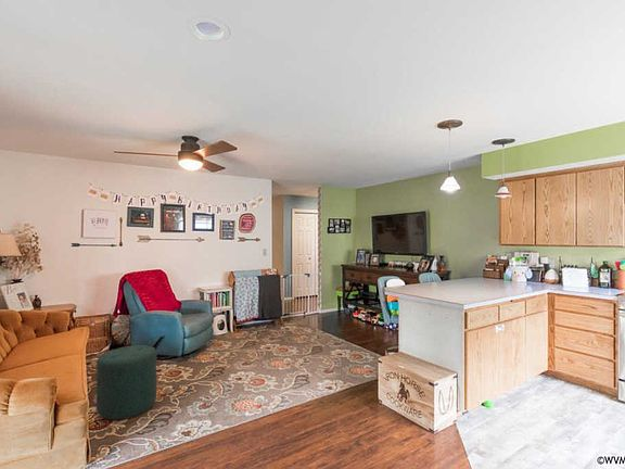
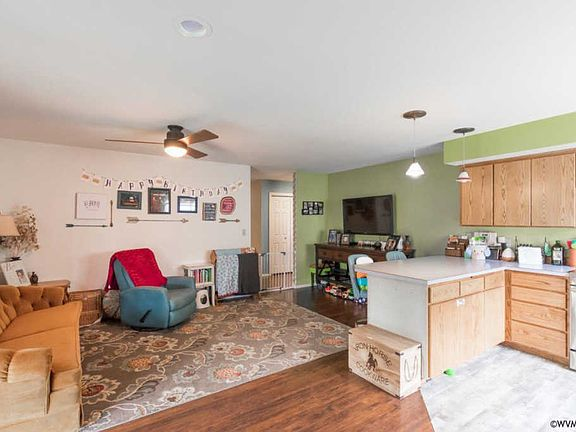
- ottoman (127, 379)
